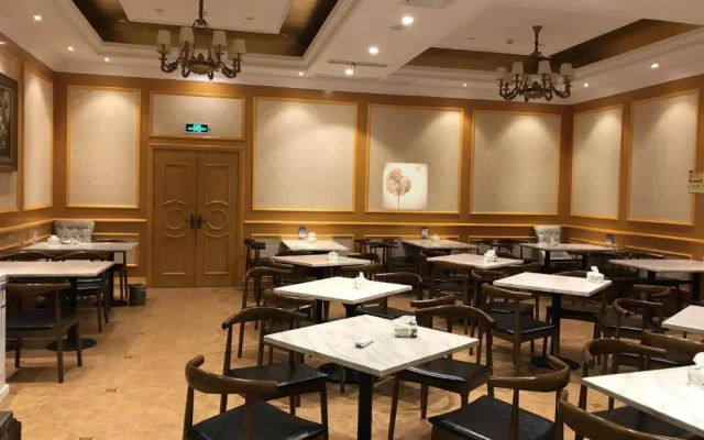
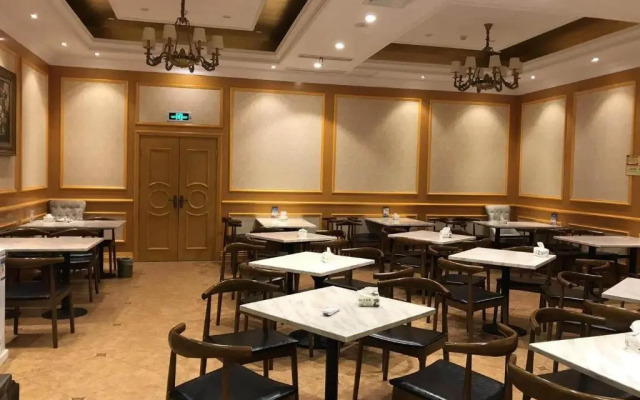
- wall art (405, 186)
